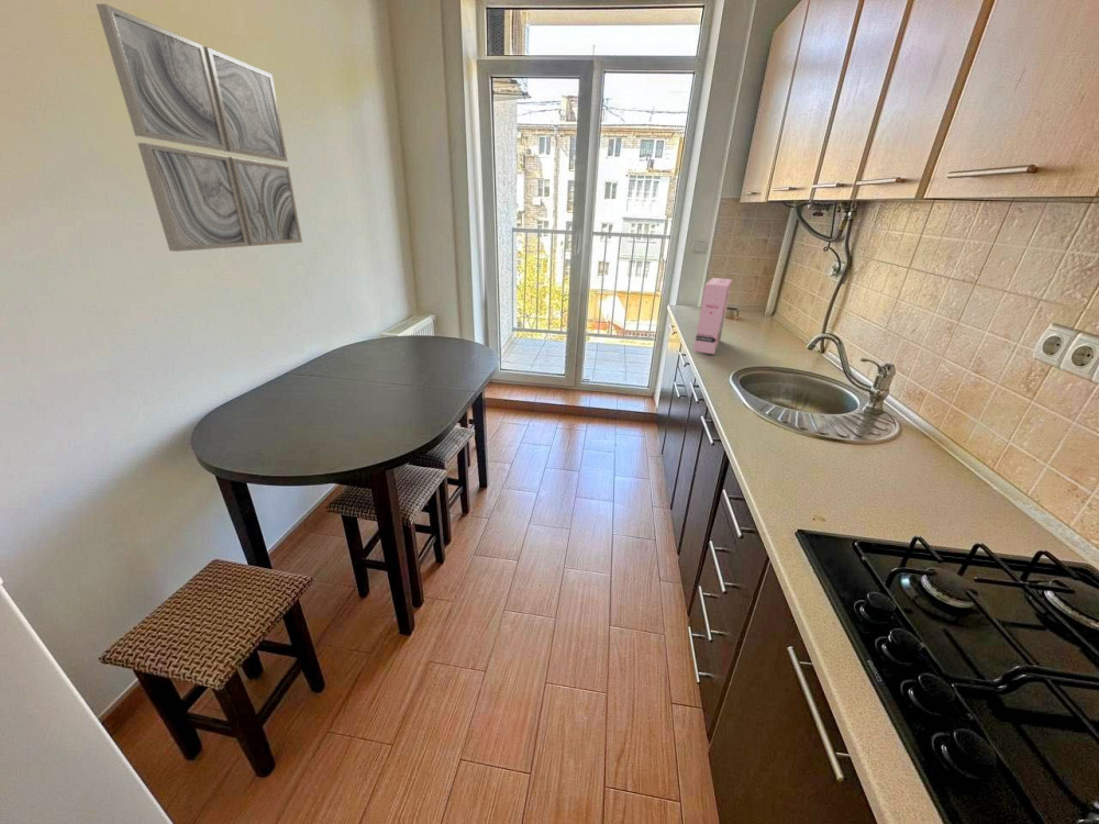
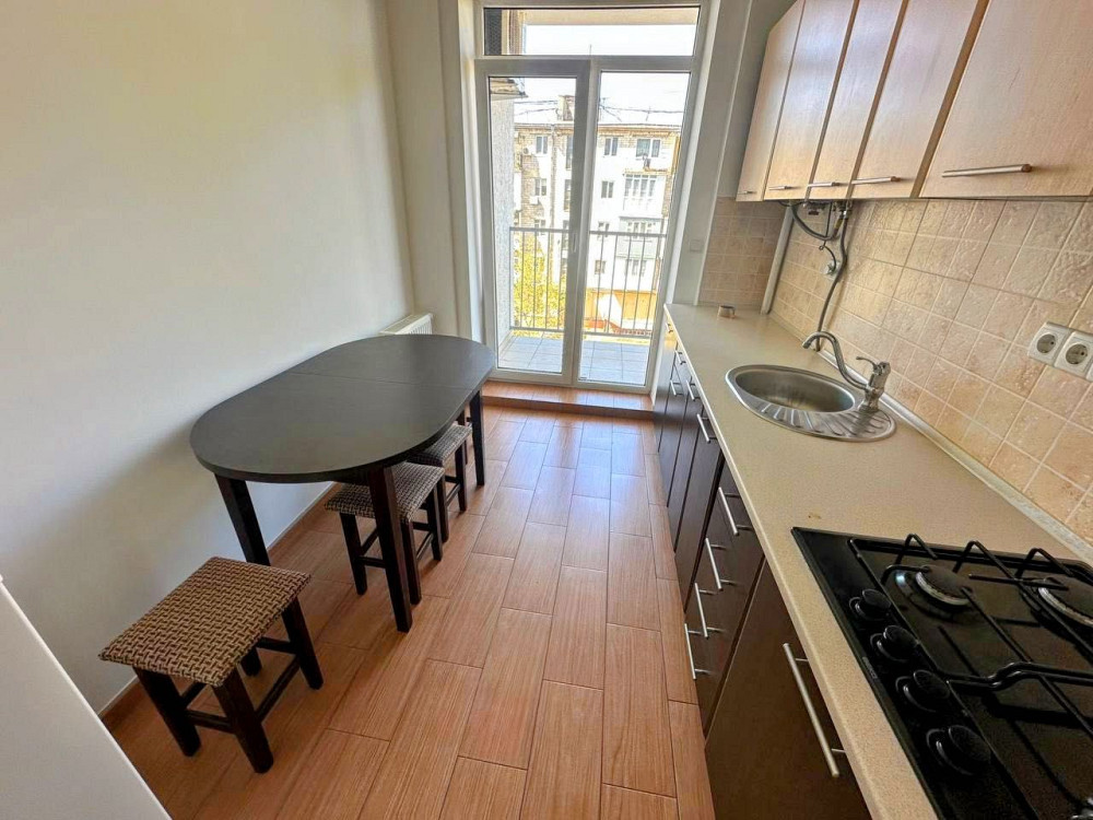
- wall art (225, 156)
- cereal box (712, 314)
